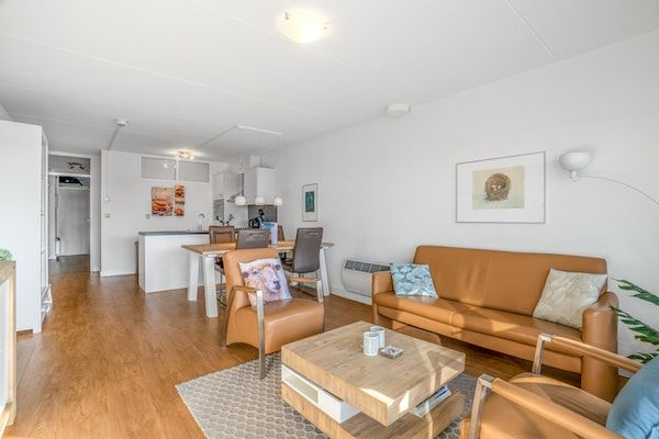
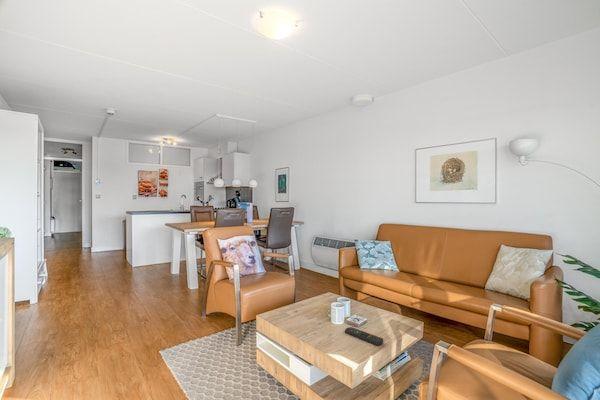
+ remote control (363, 335)
